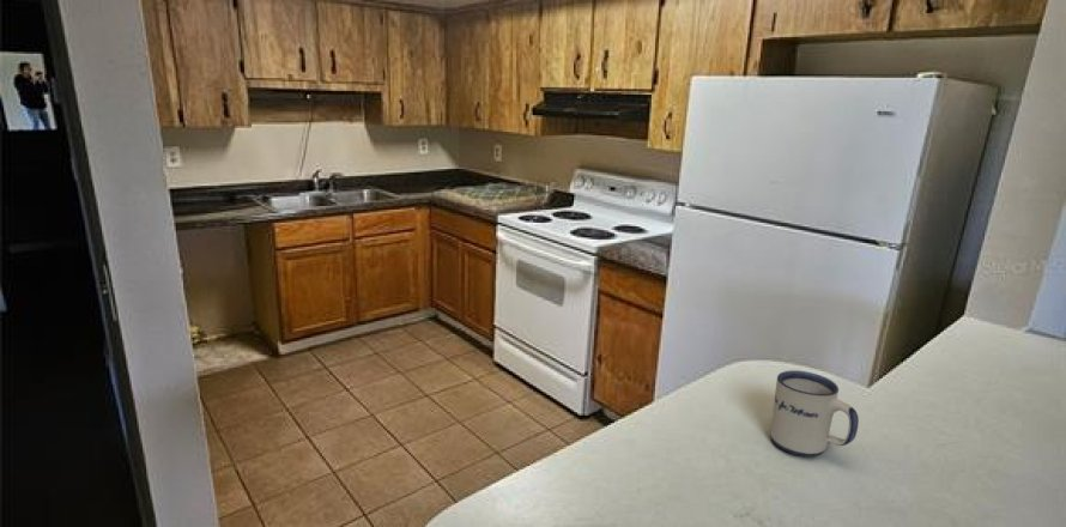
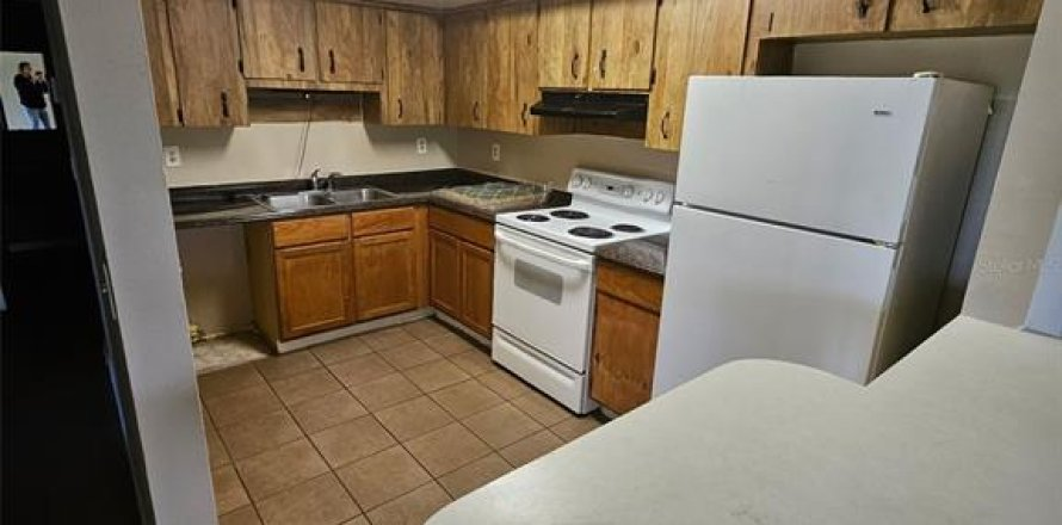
- mug (812, 418)
